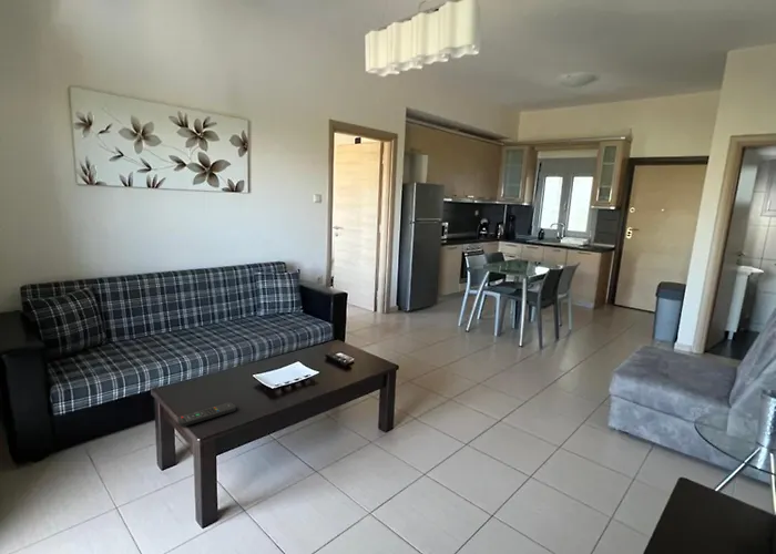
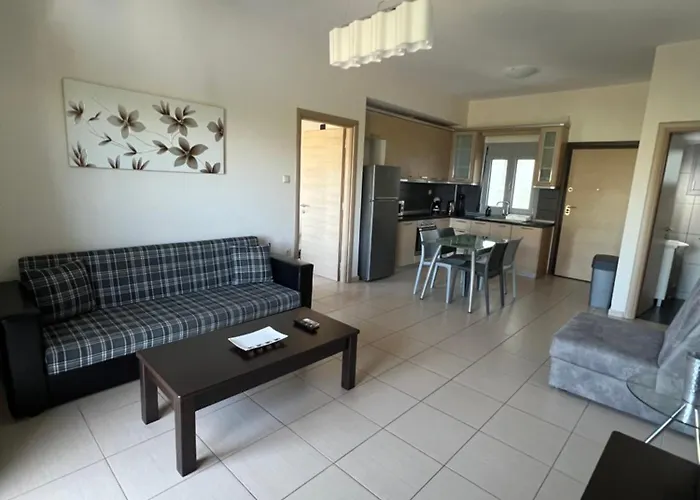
- remote control (207, 413)
